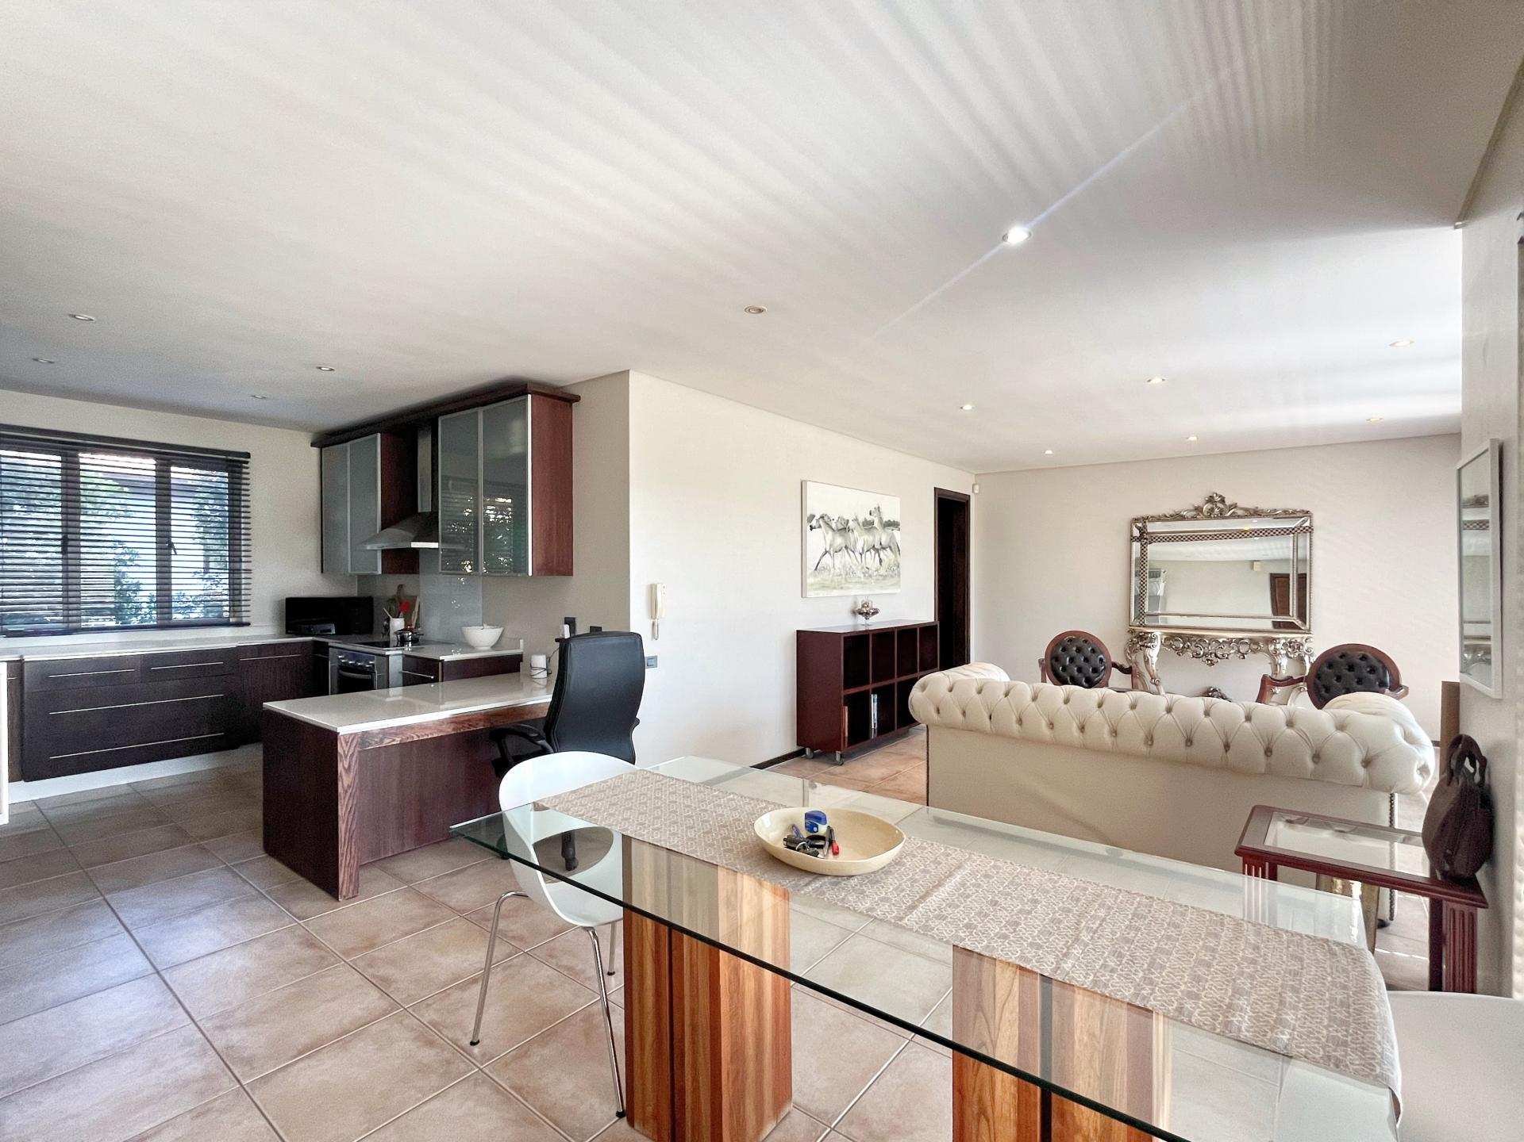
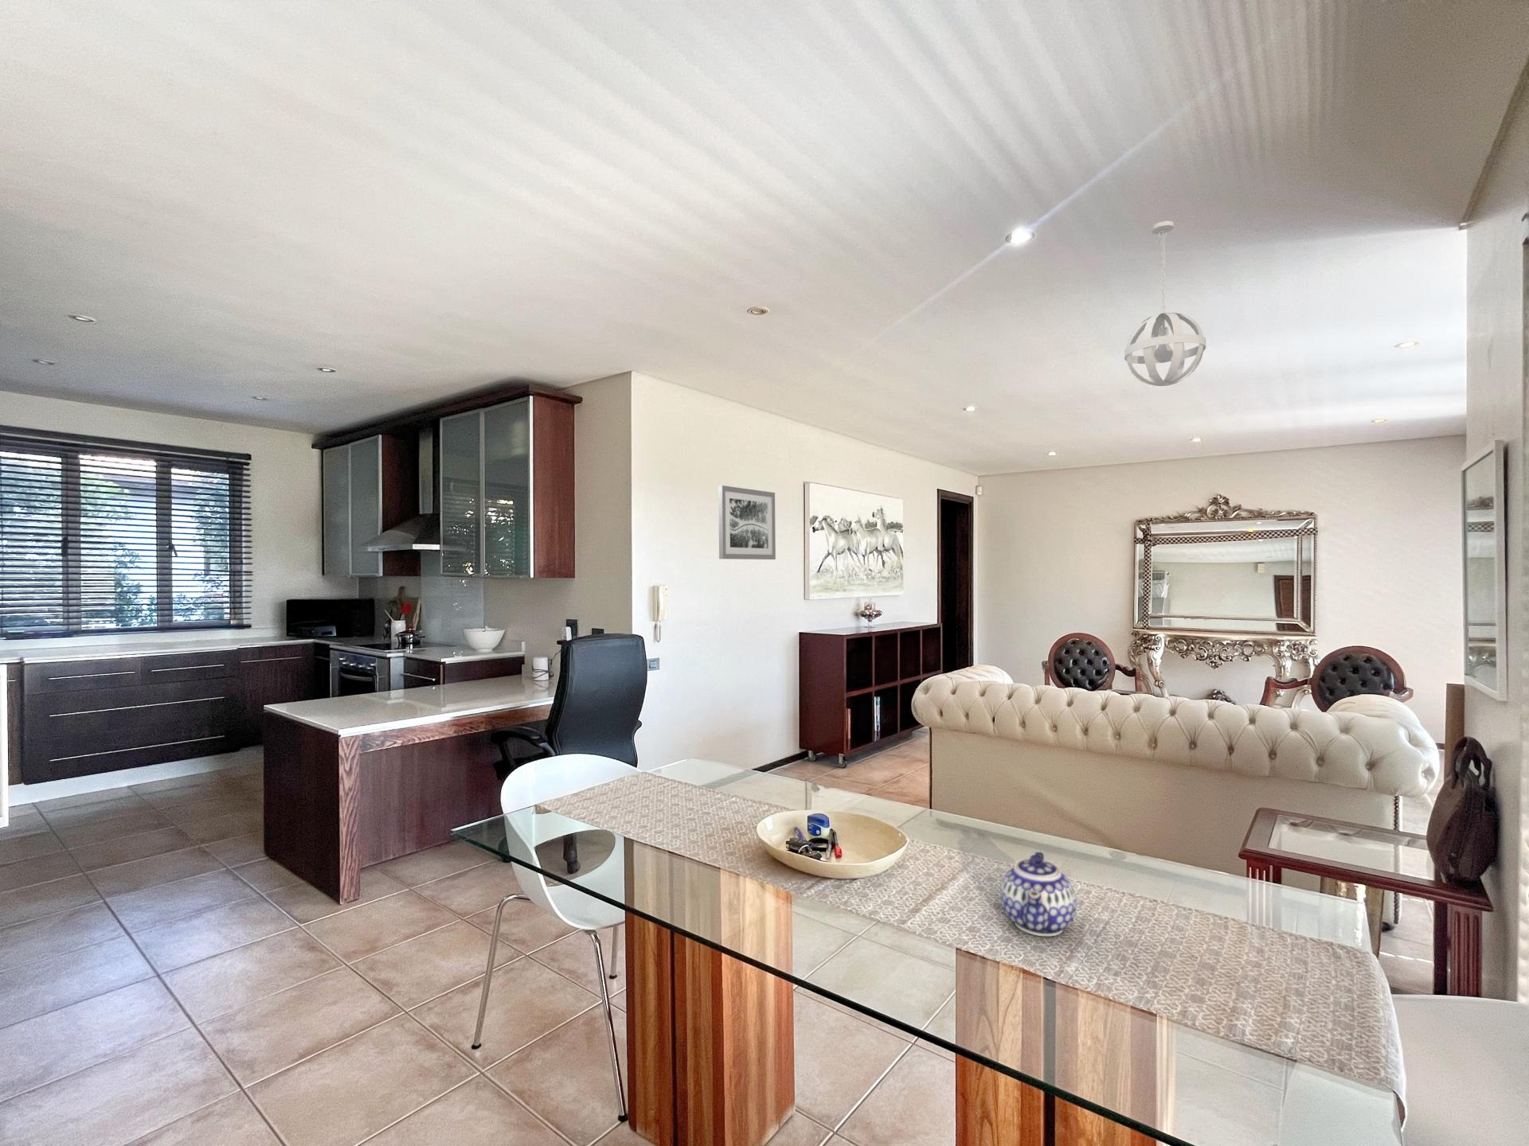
+ teapot (1038, 890)
+ wall art (748, 524)
+ pendant light (1163, 307)
